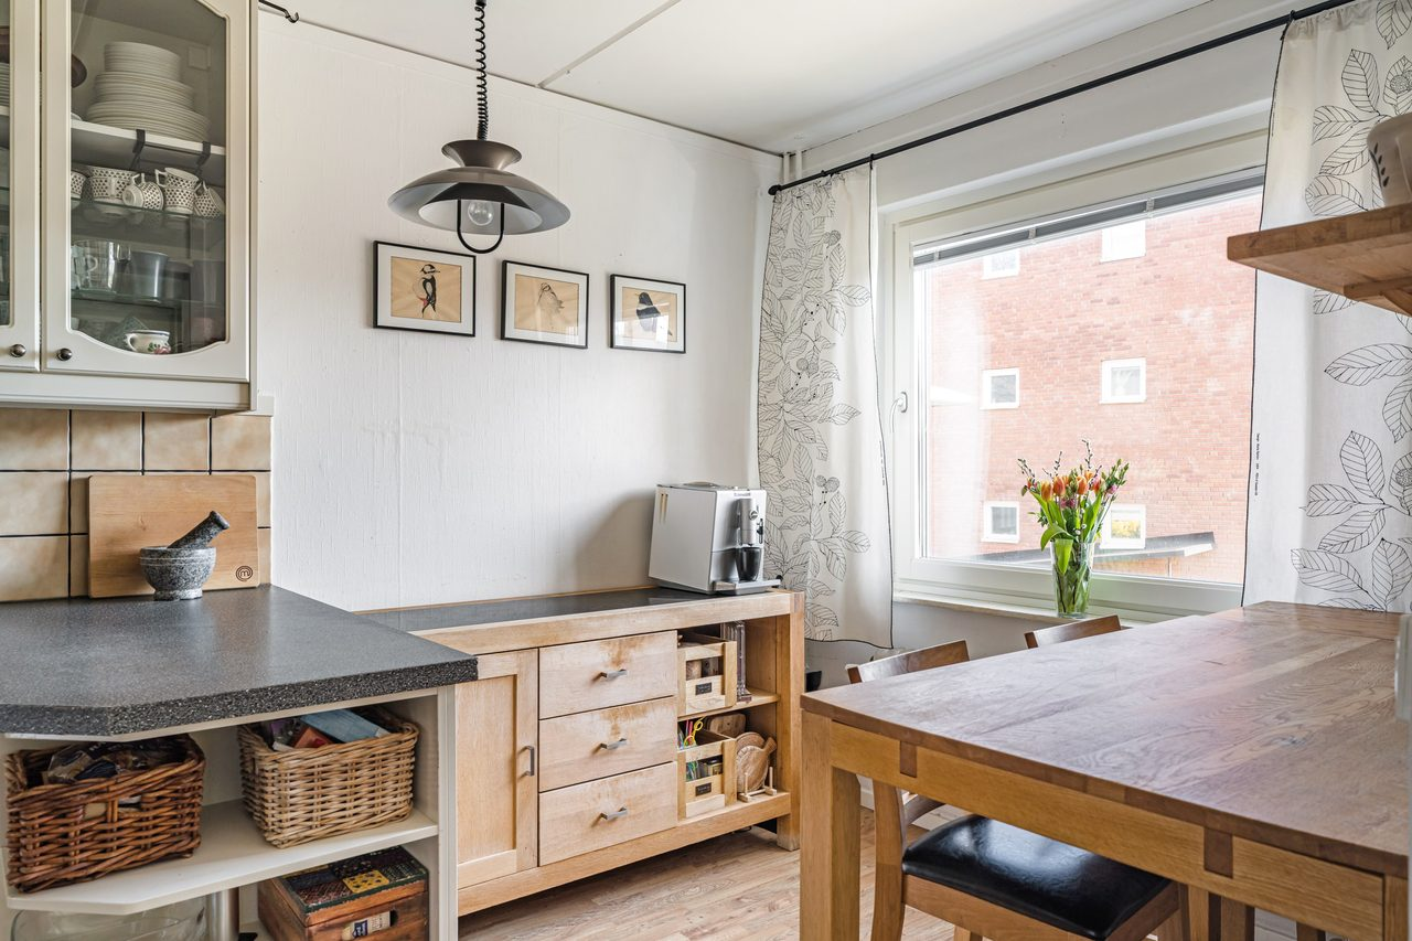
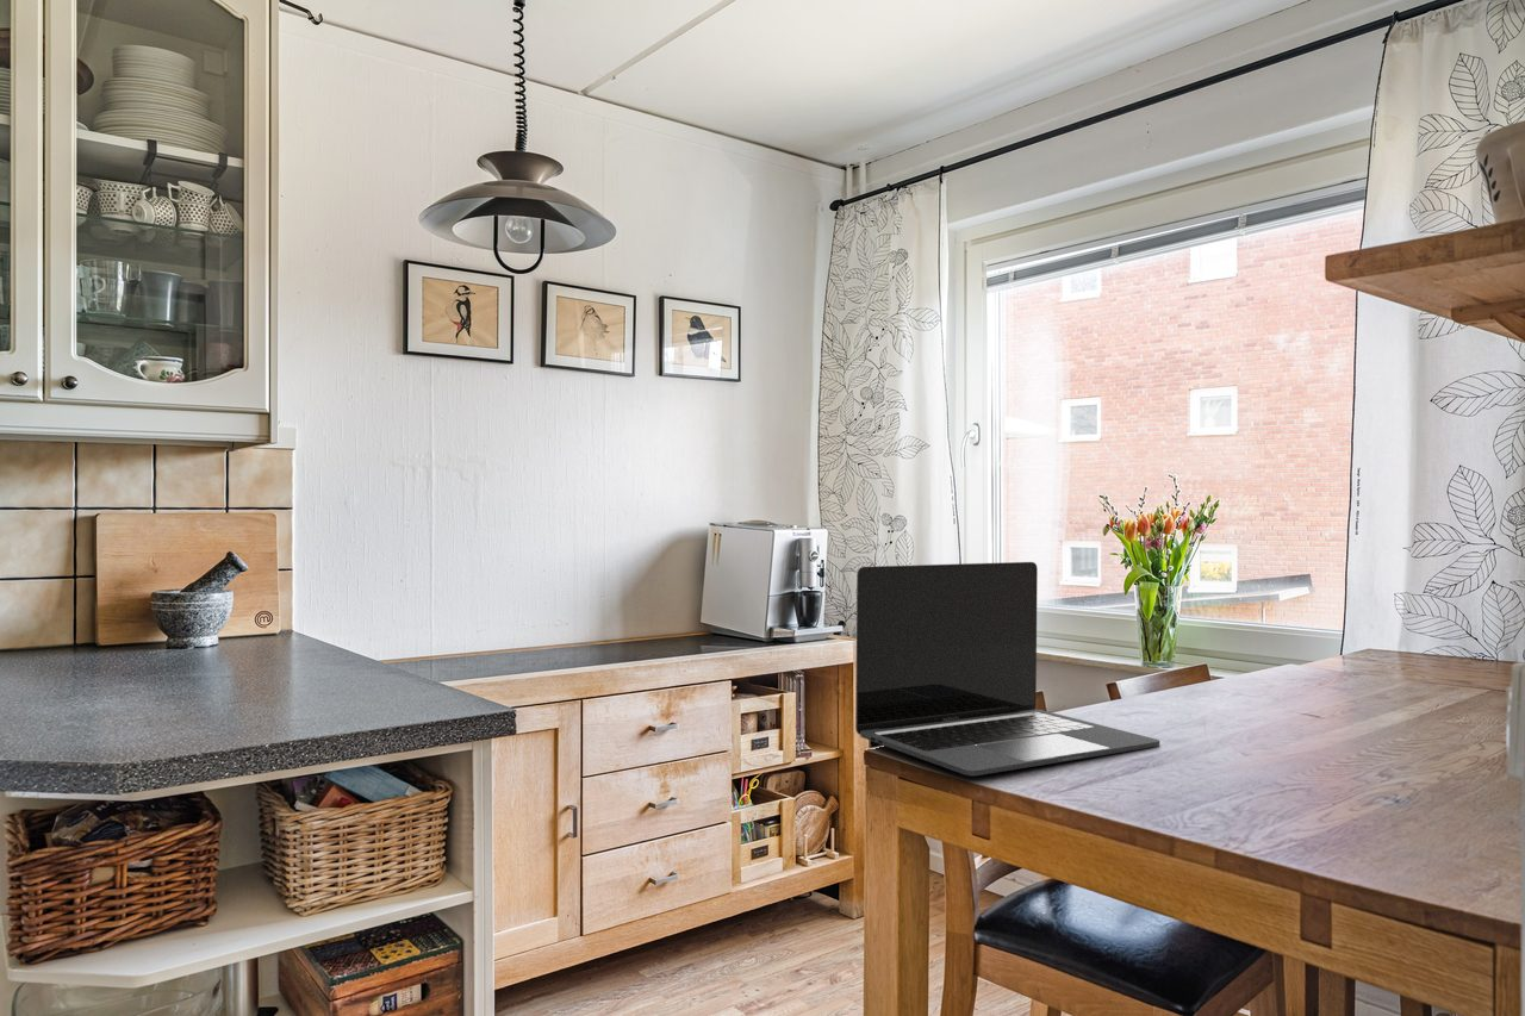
+ laptop (1007, 656)
